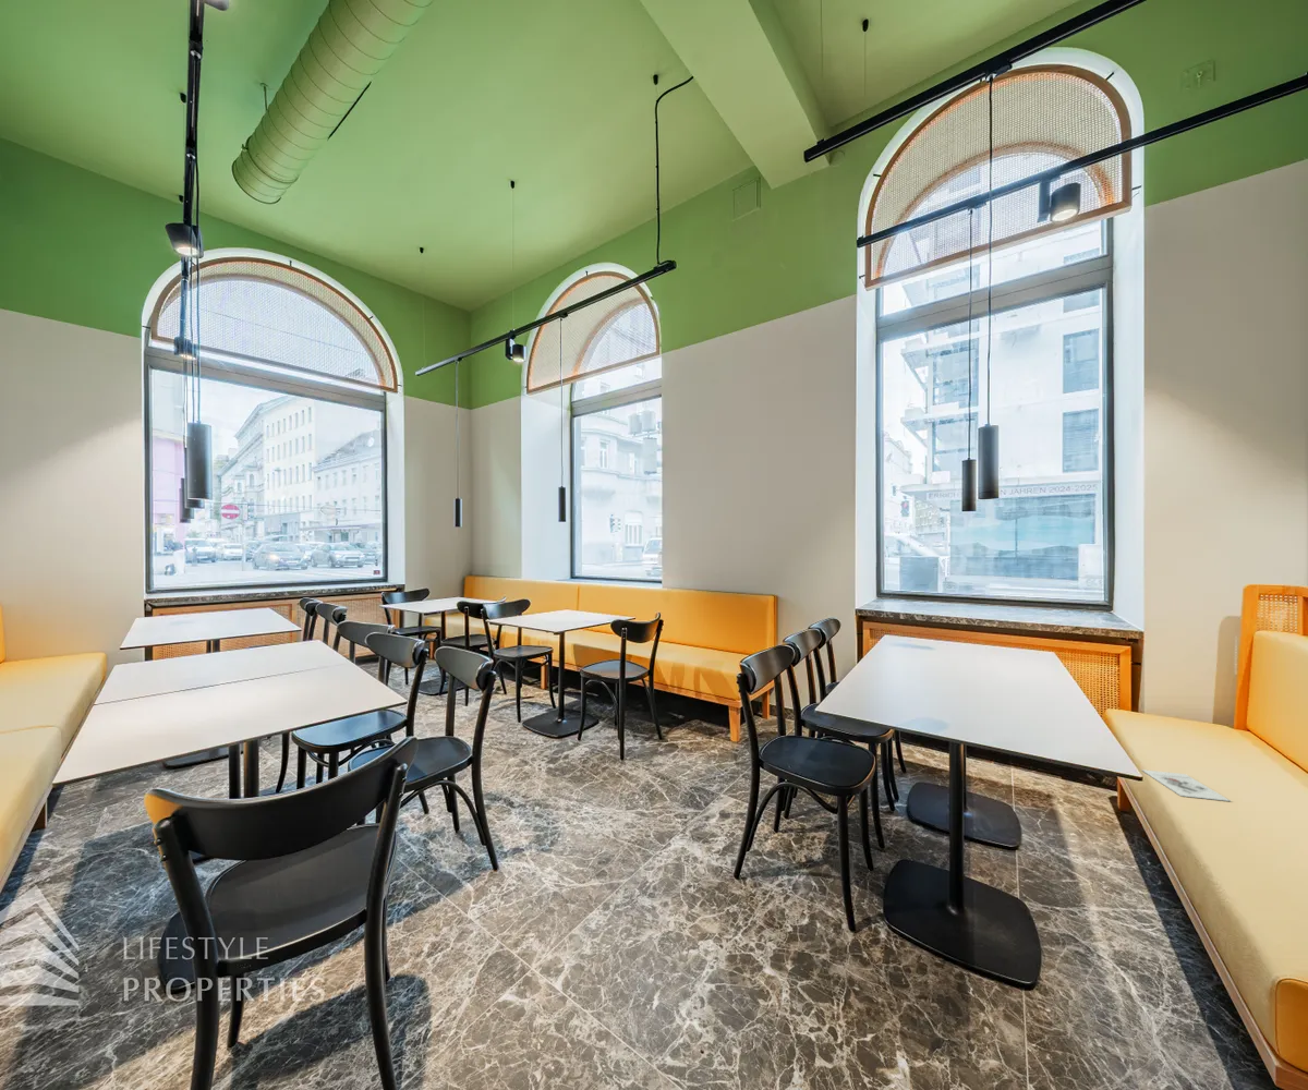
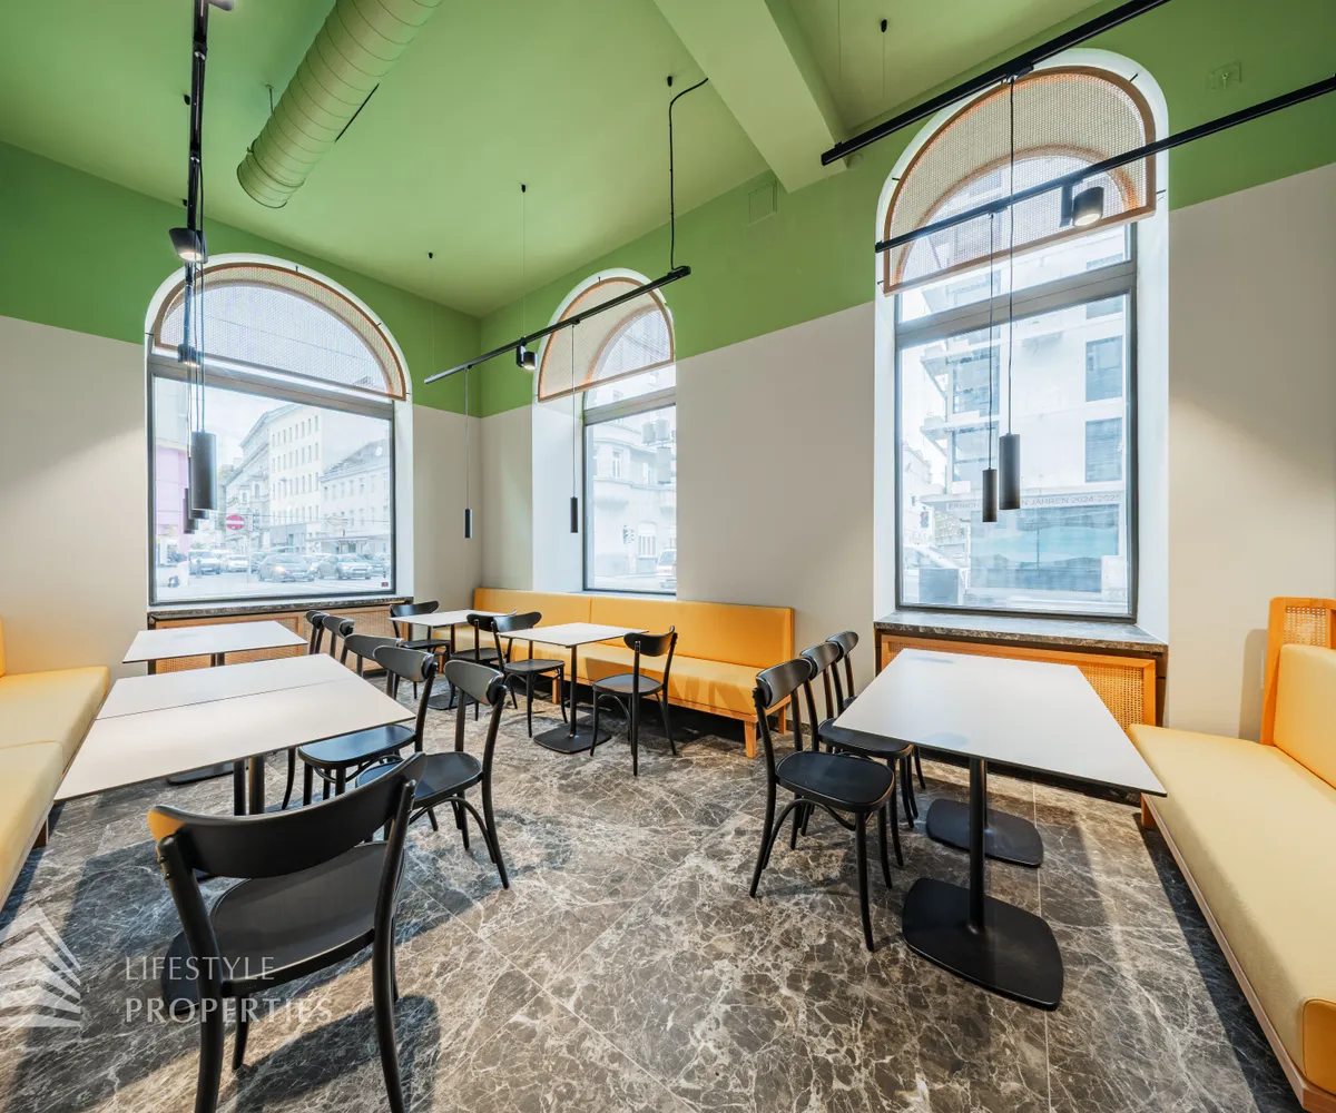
- architectural model (1183, 782)
